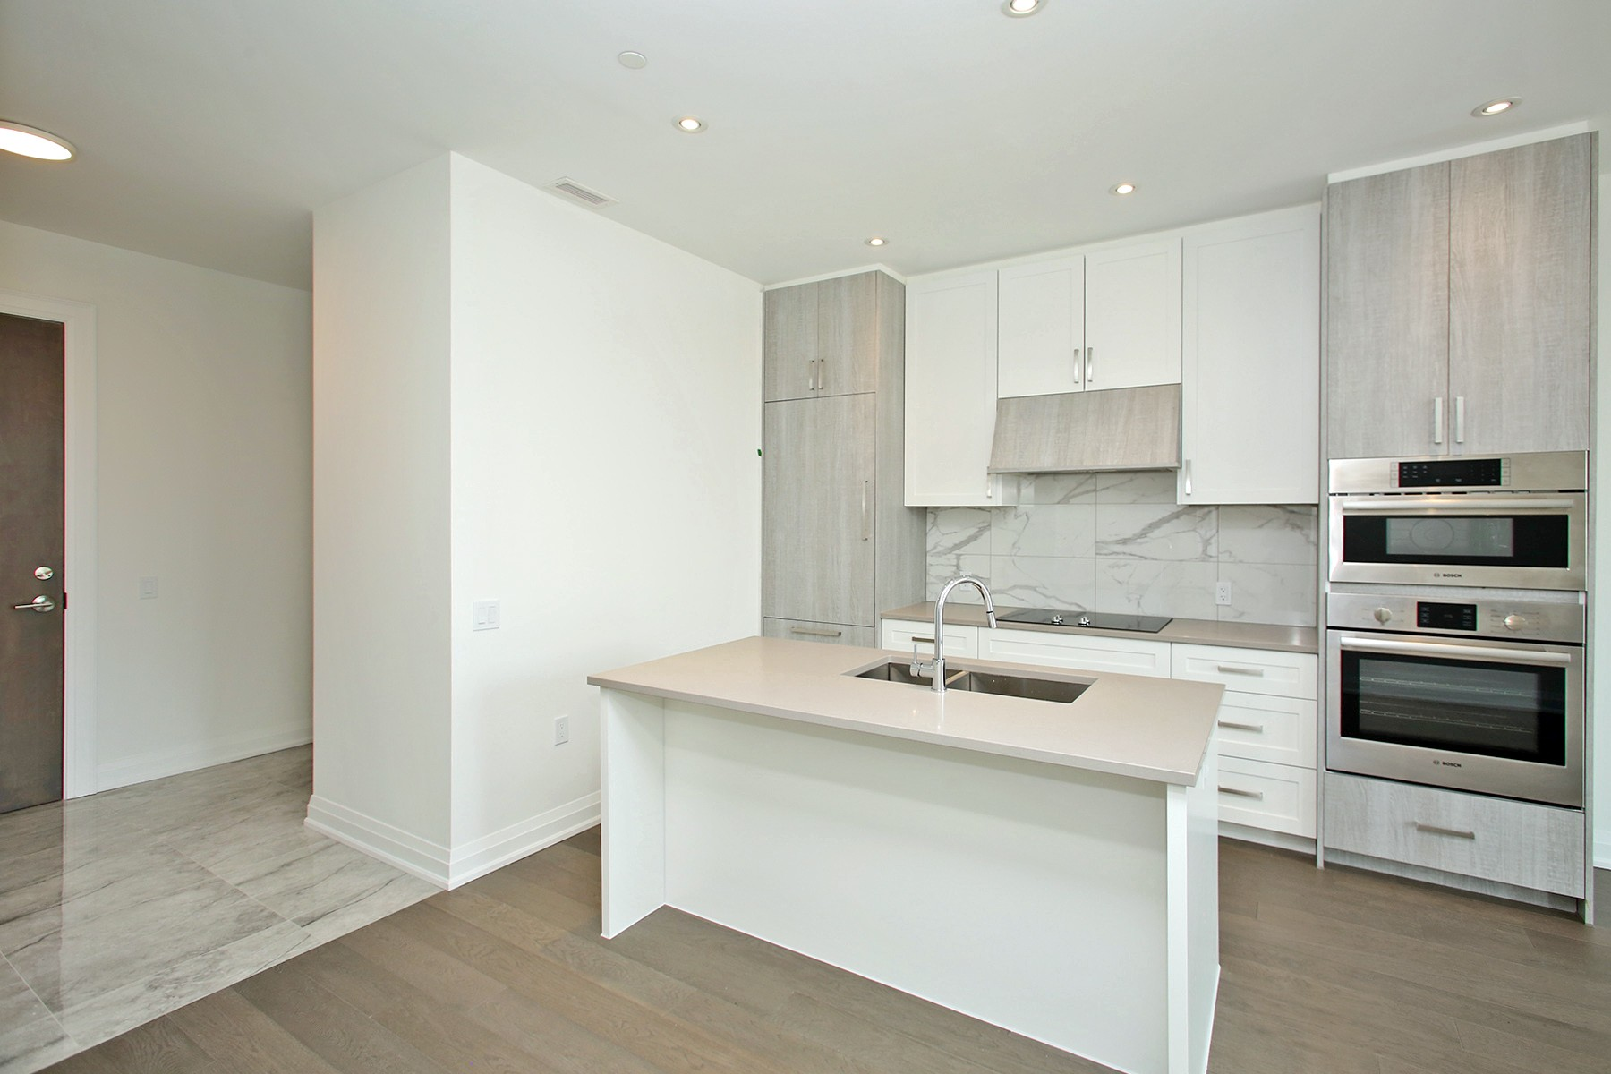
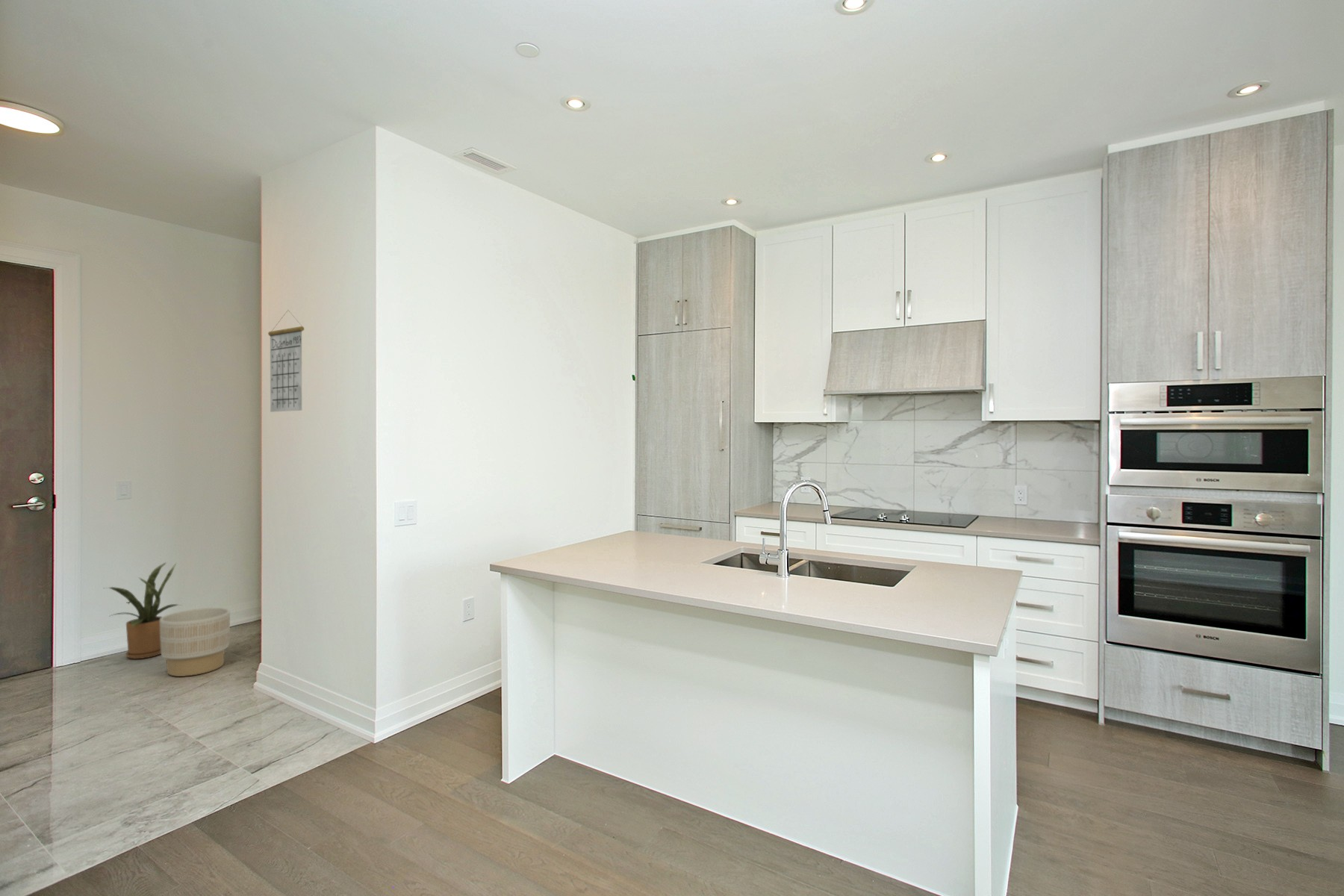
+ calendar (286, 360)
+ house plant (140, 611)
+ planter (196, 641)
